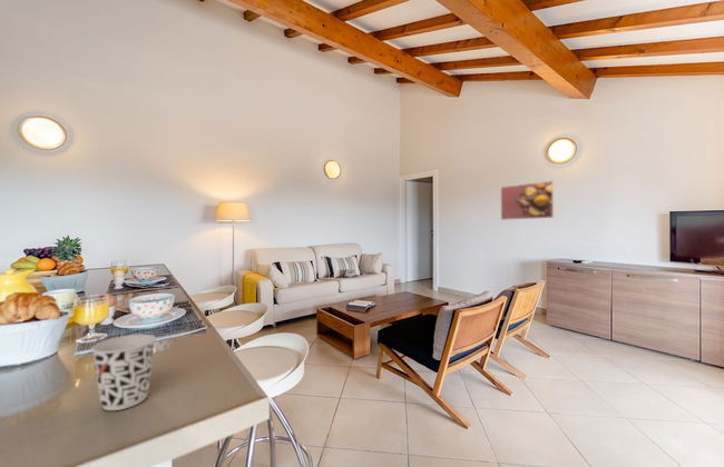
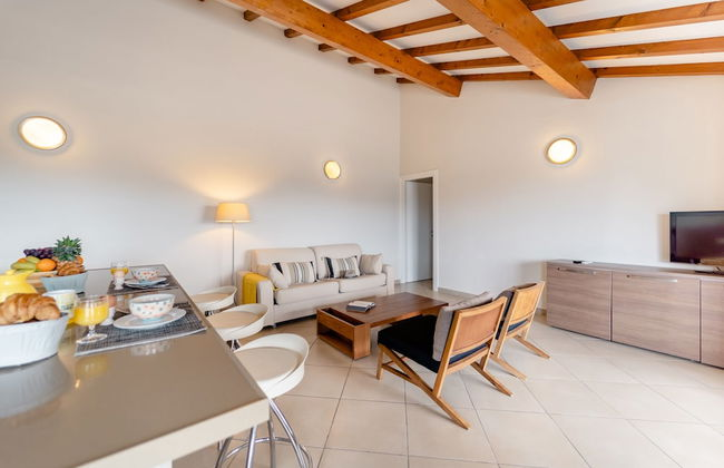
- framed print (525, 201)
- cup (125, 371)
